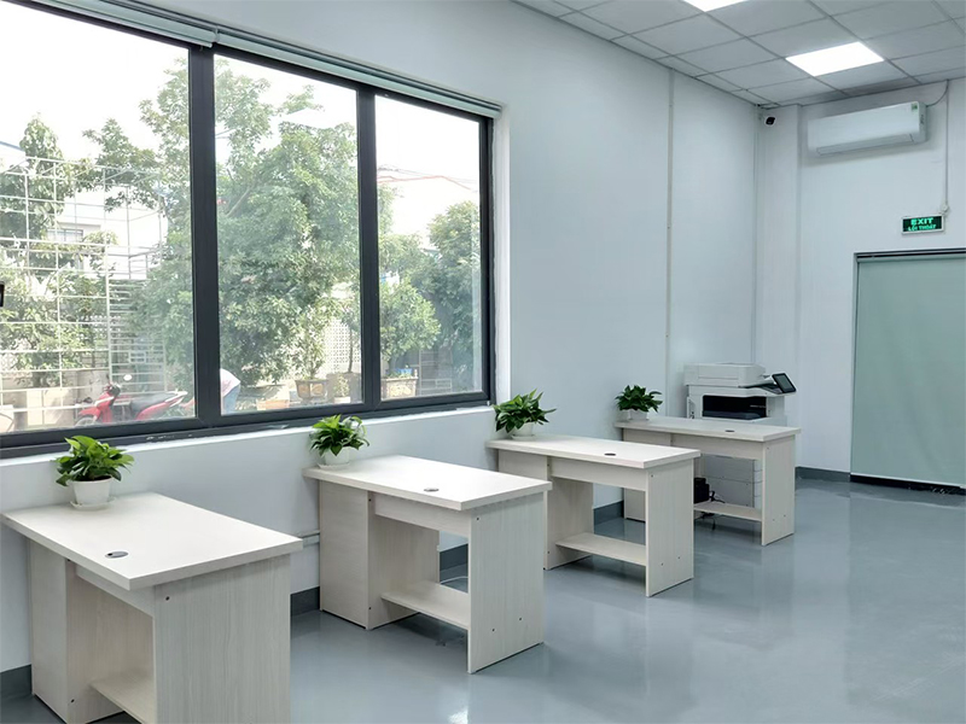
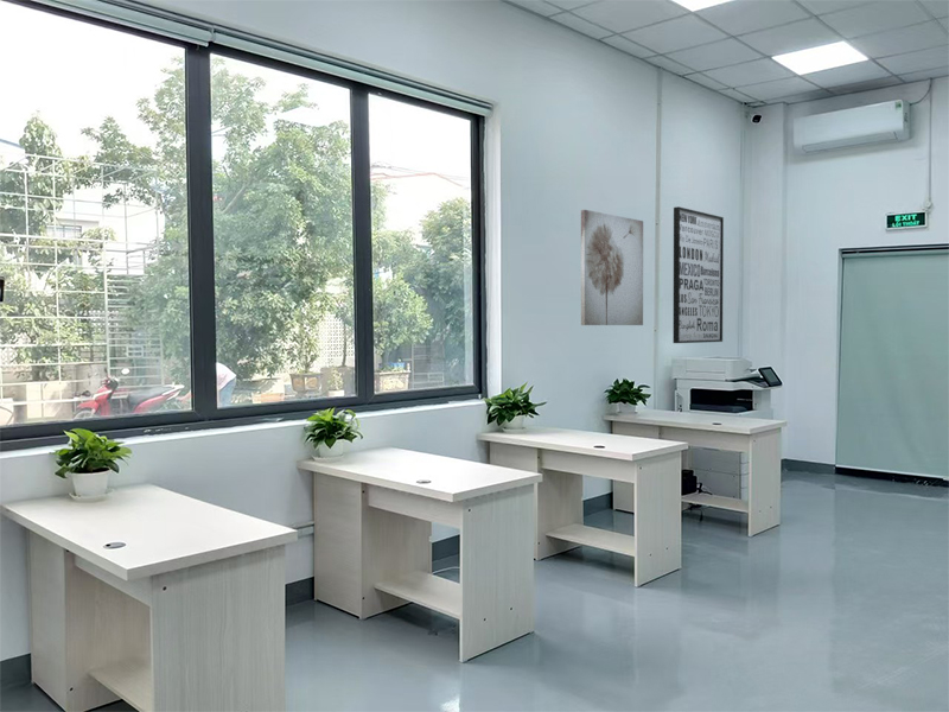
+ wall art (699, 278)
+ wall art (613, 271)
